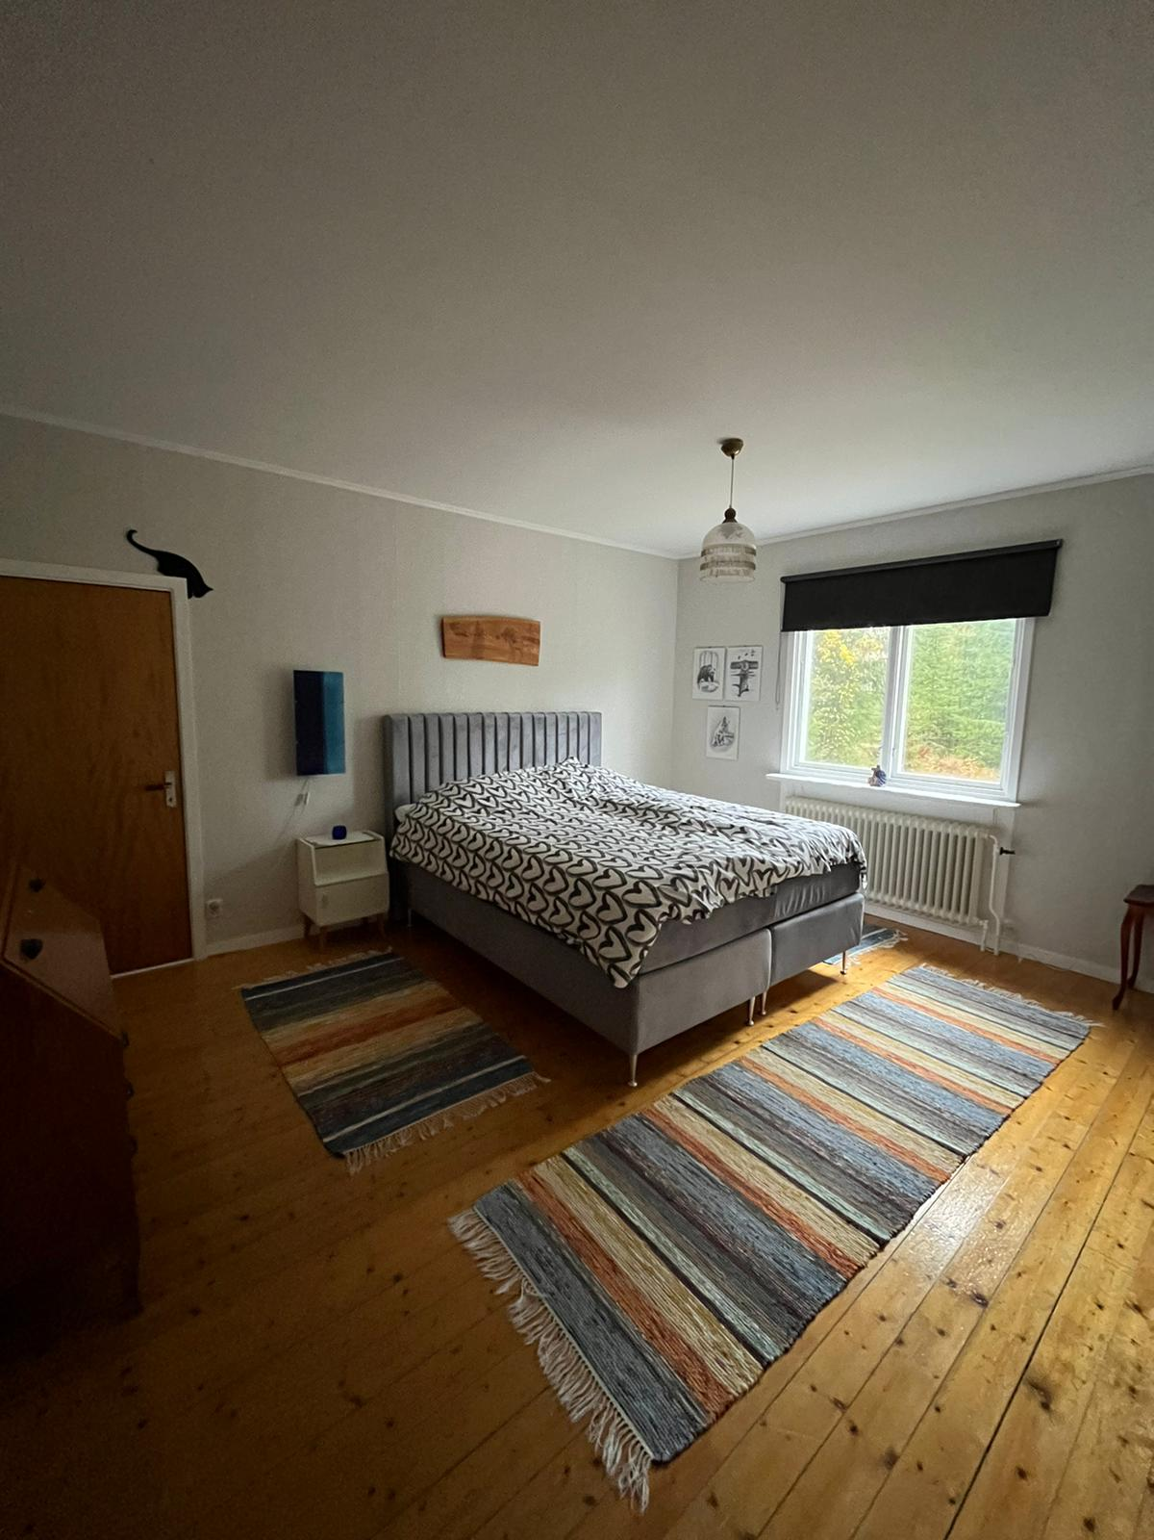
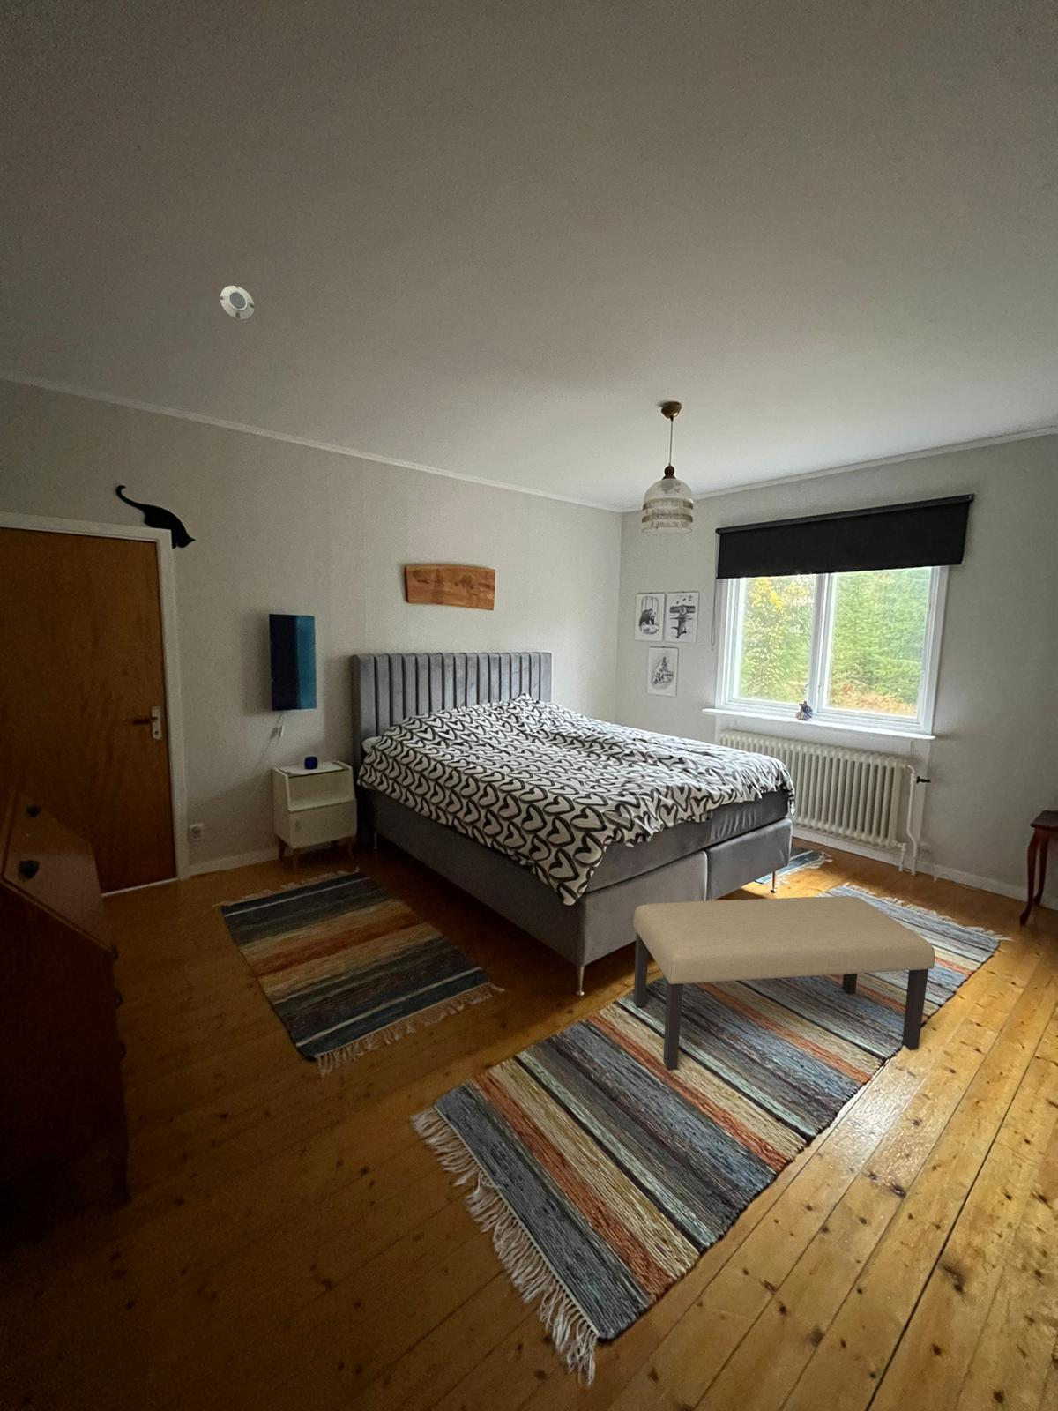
+ bench (772, 970)
+ smoke detector (237, 301)
